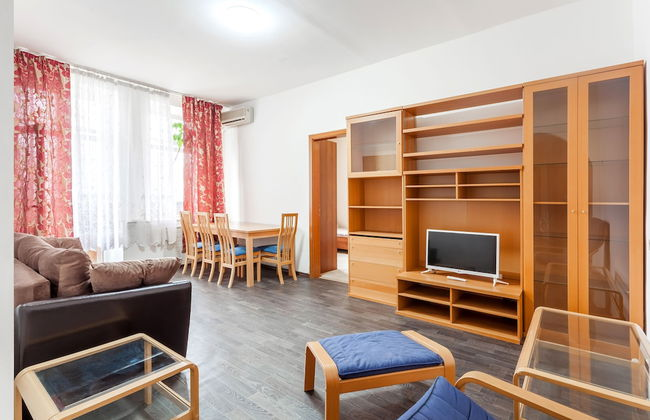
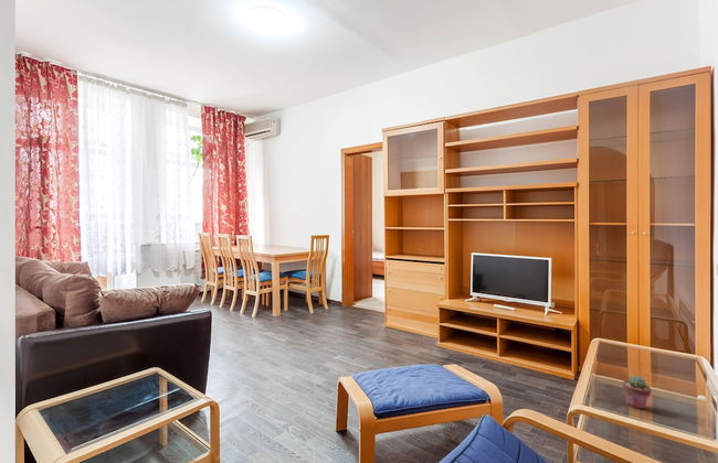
+ potted succulent (636, 390)
